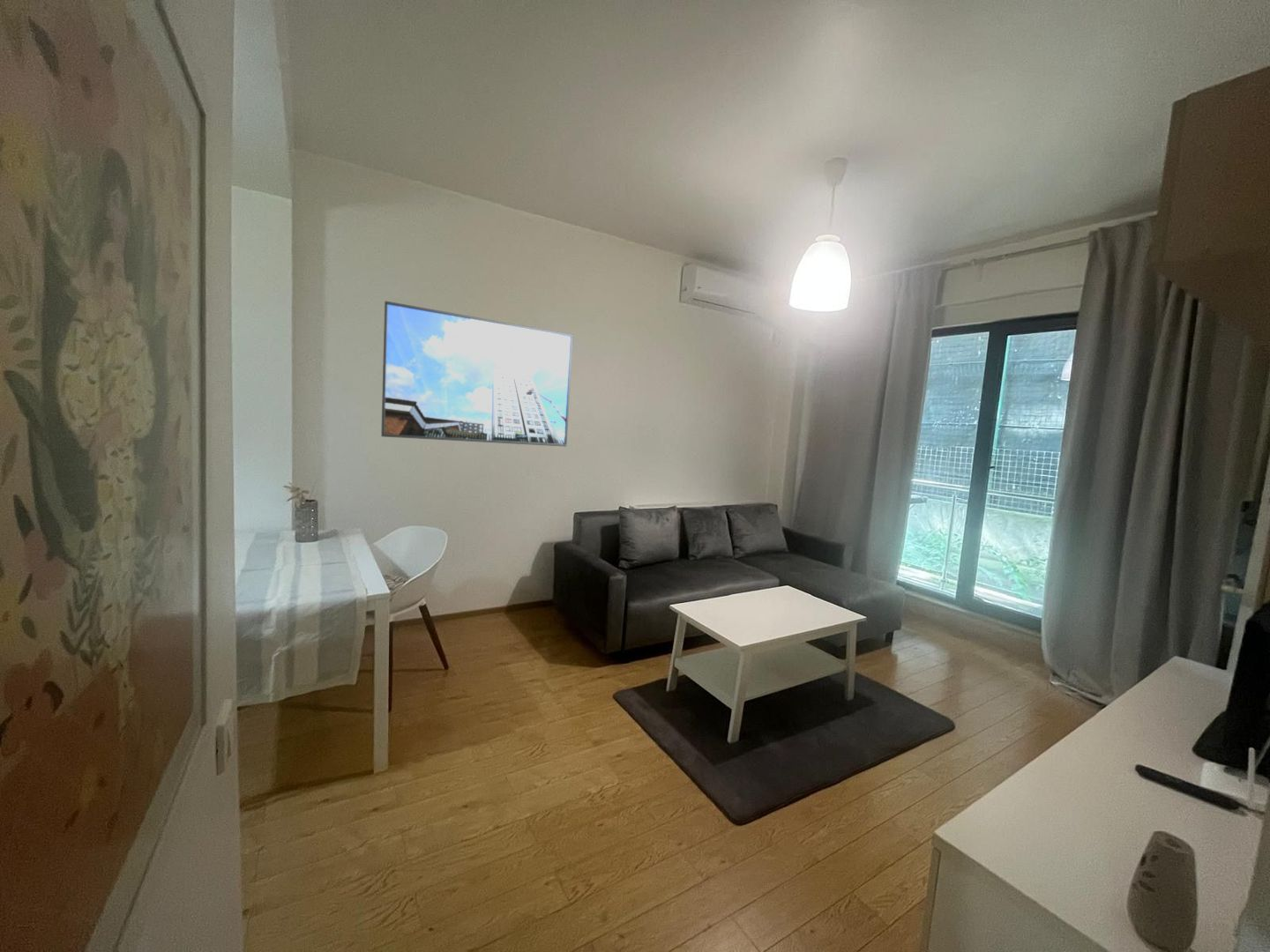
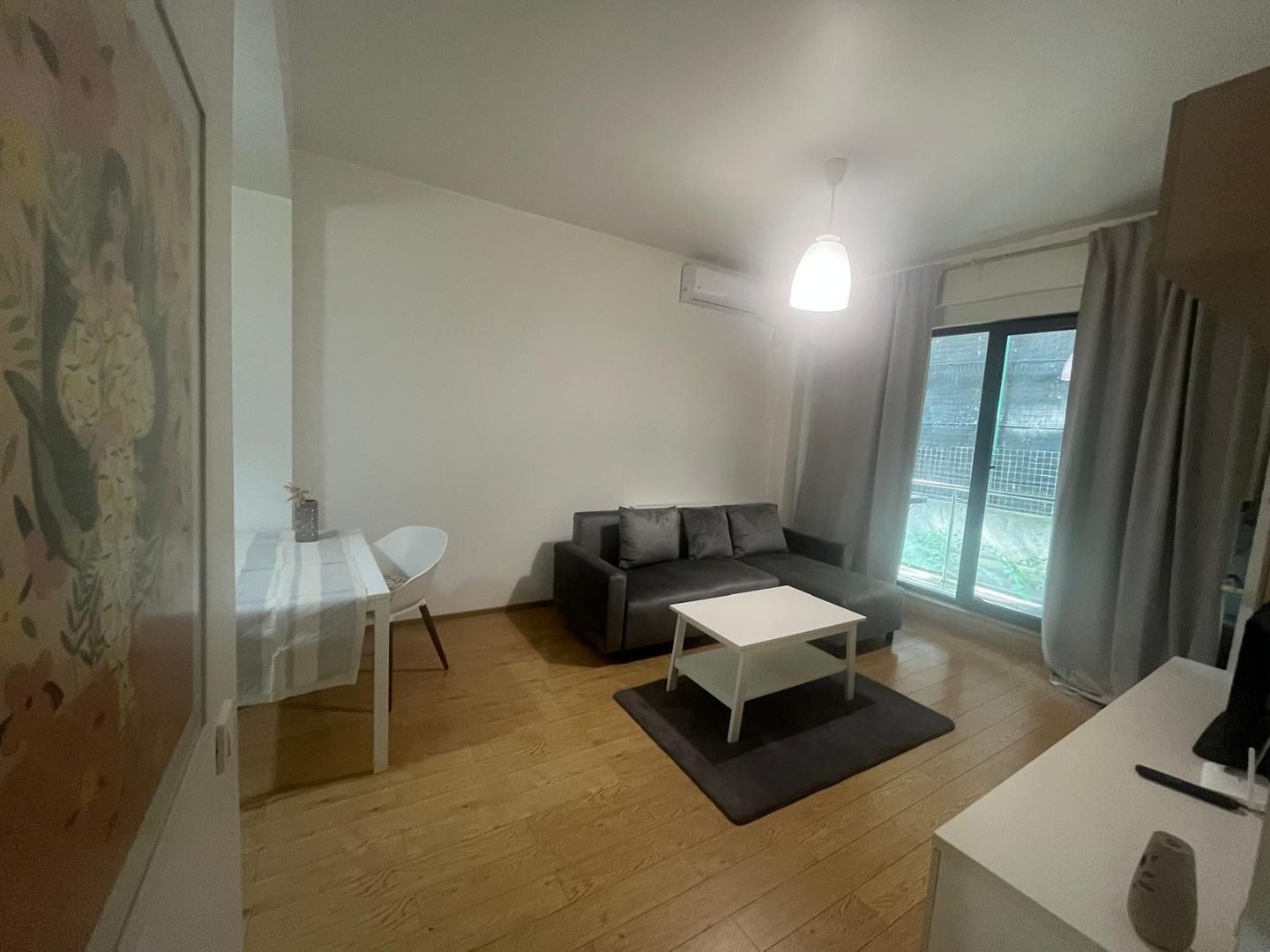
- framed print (485, 381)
